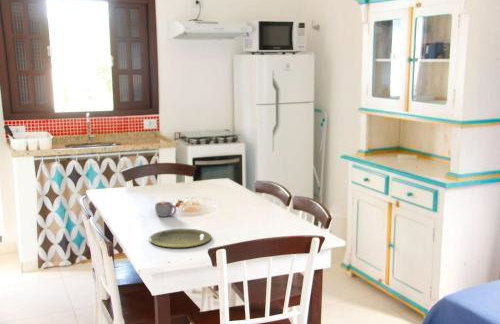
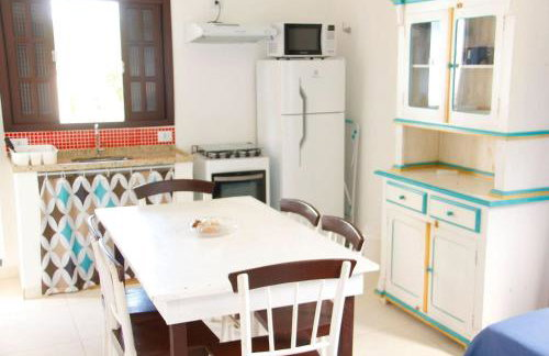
- mug (166, 207)
- plate (180, 237)
